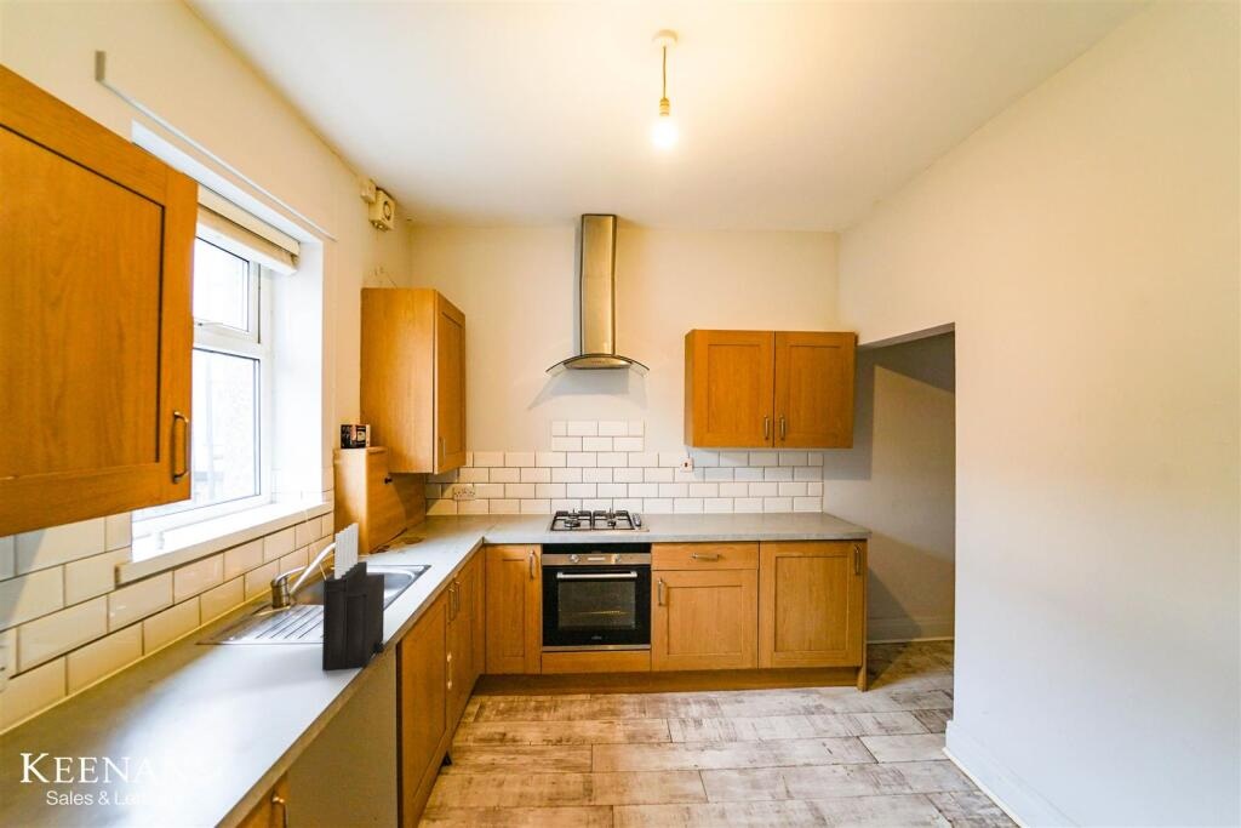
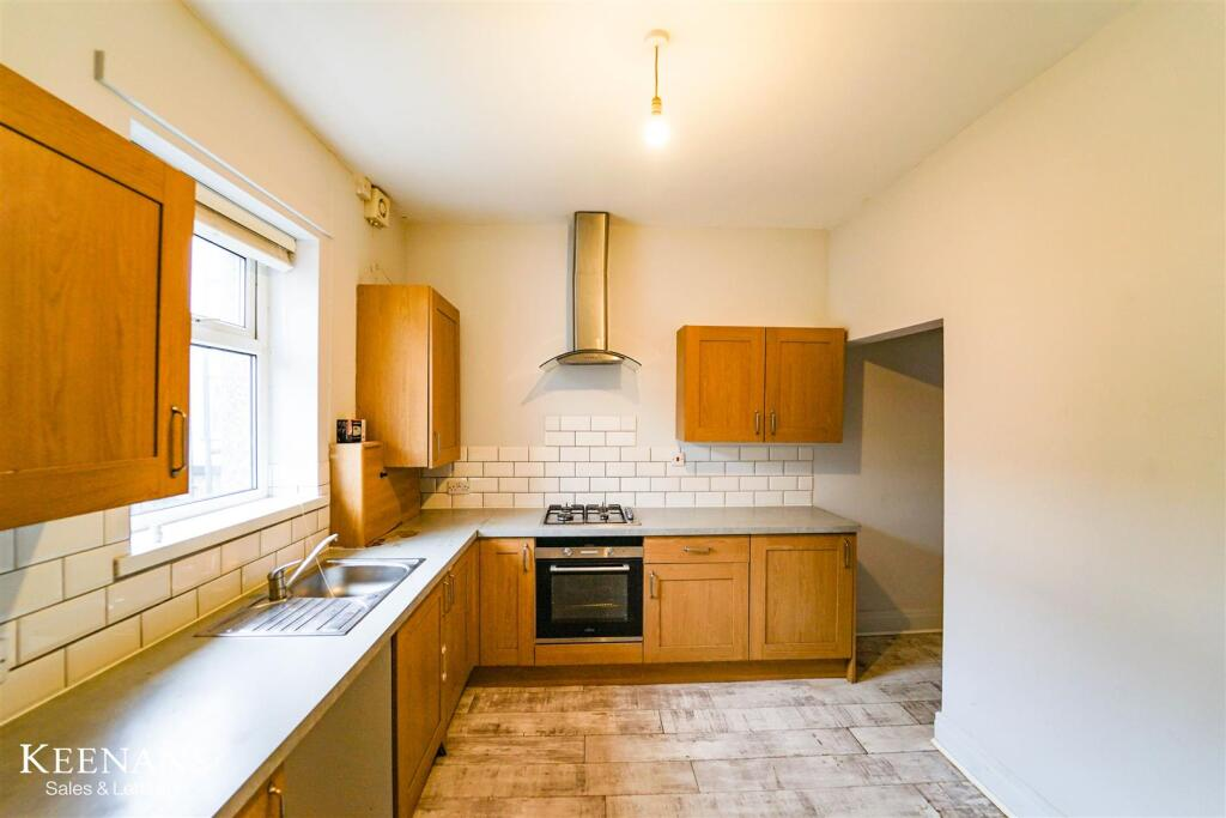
- knife block (360, 590)
